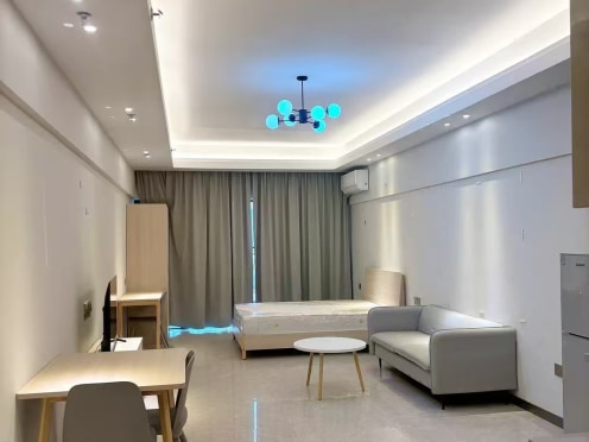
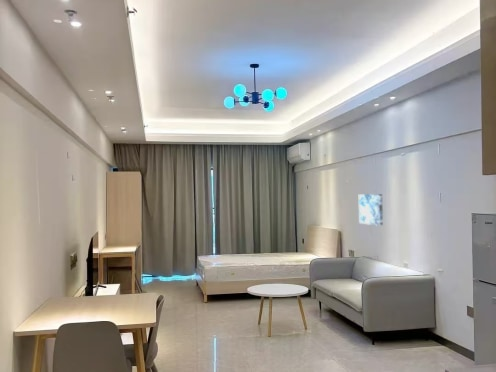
+ wall art (370, 209)
